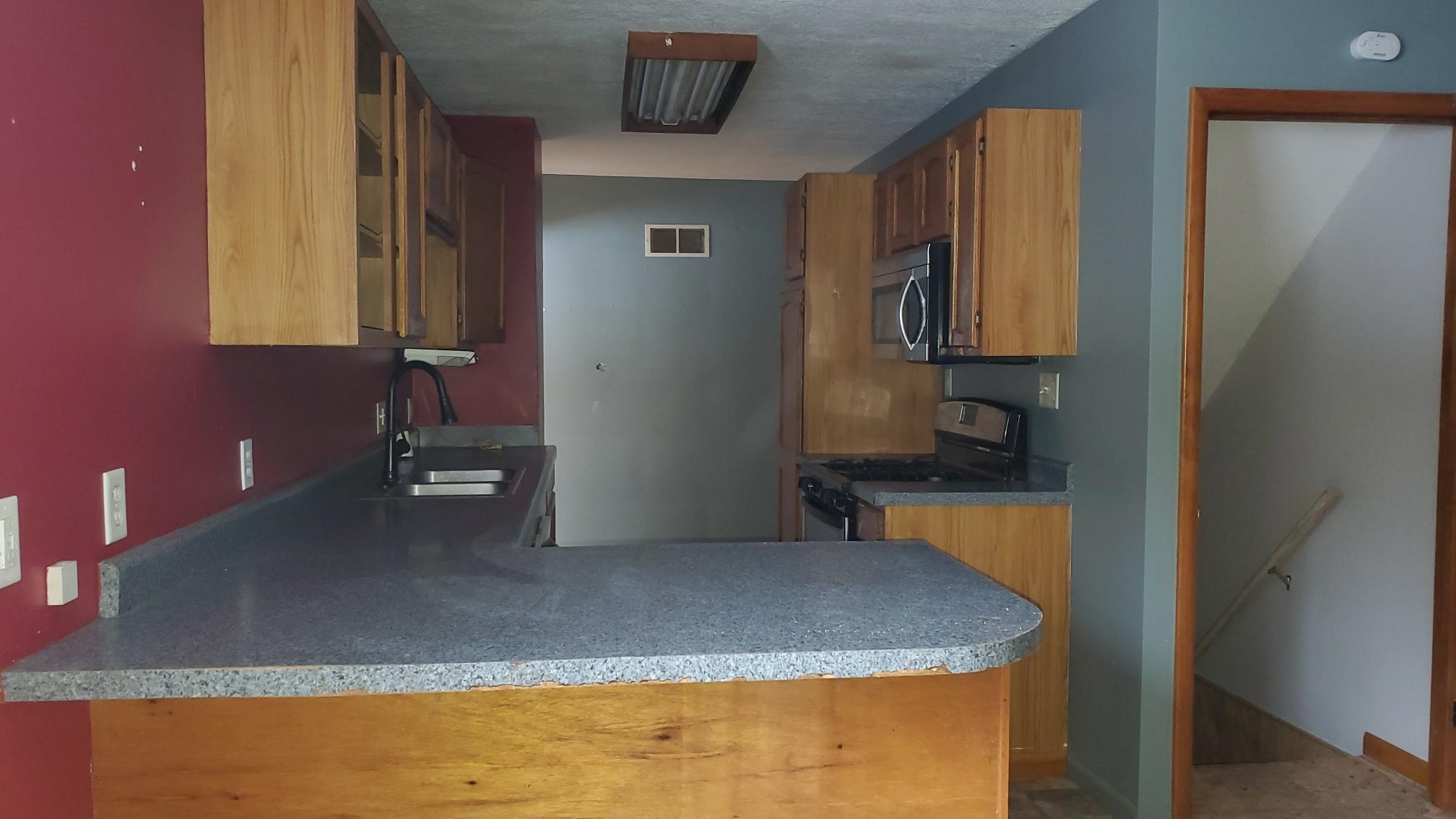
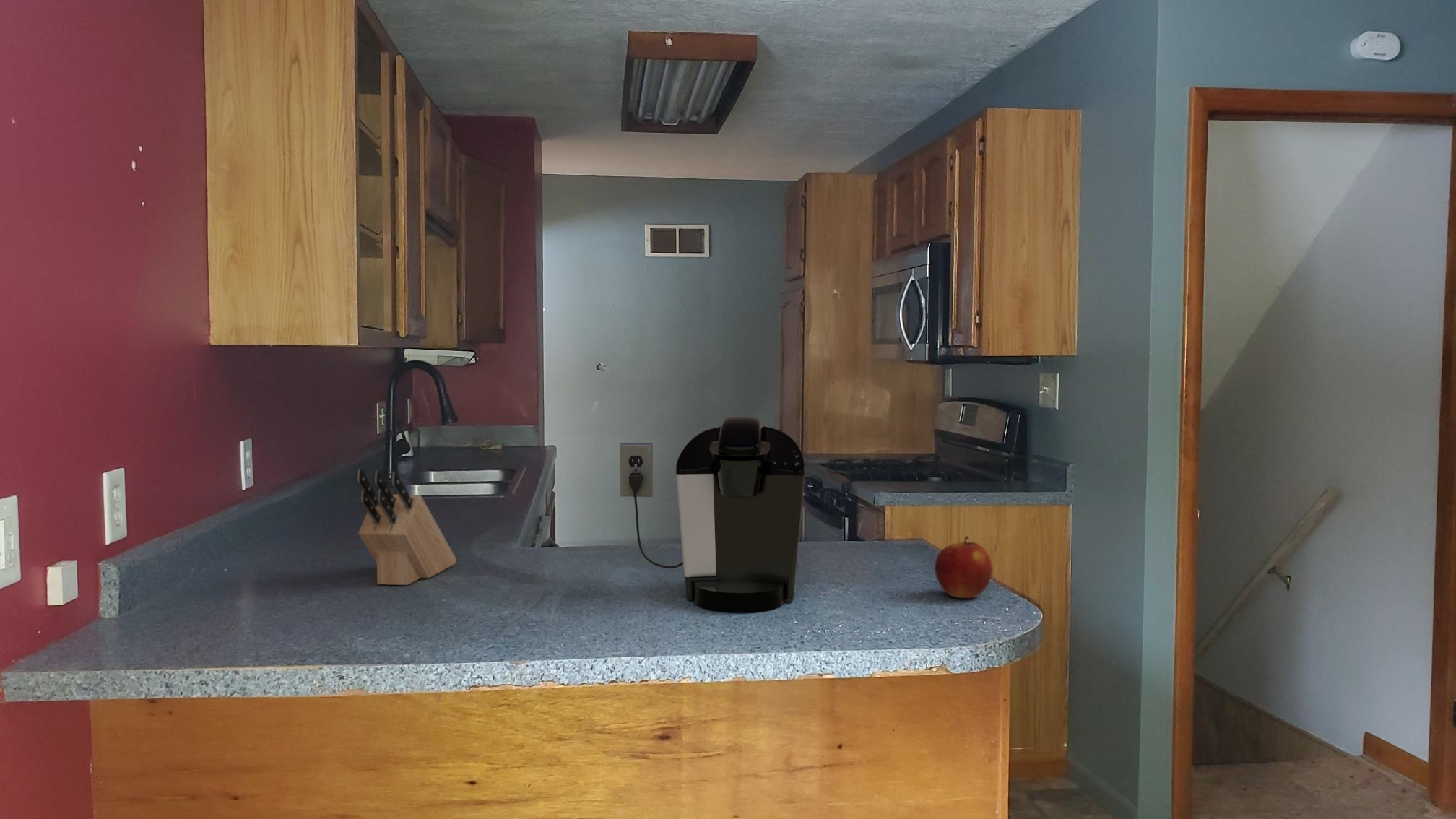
+ knife block (405, 521)
+ apple (963, 565)
+ coffee maker (706, 506)
